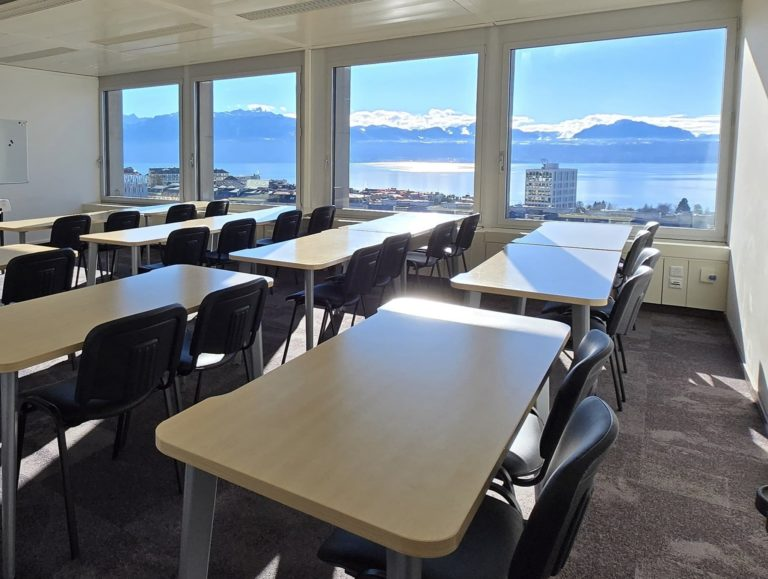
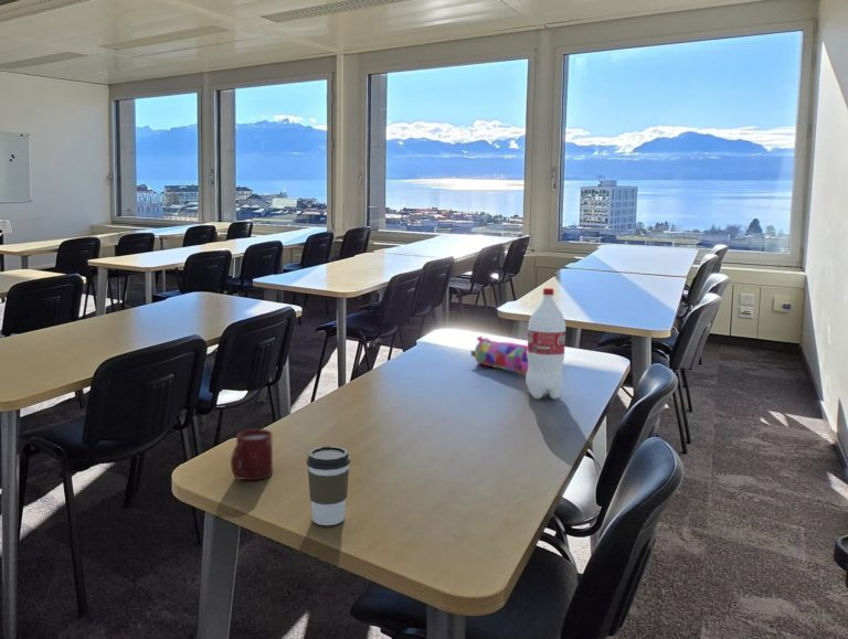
+ bottle (545, 342)
+ pencil case (504, 354)
+ cup (250, 456)
+ coffee cup (328, 486)
